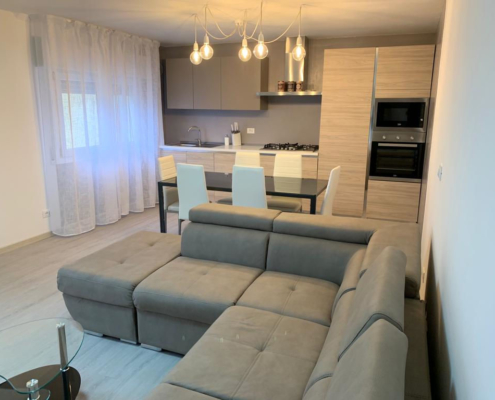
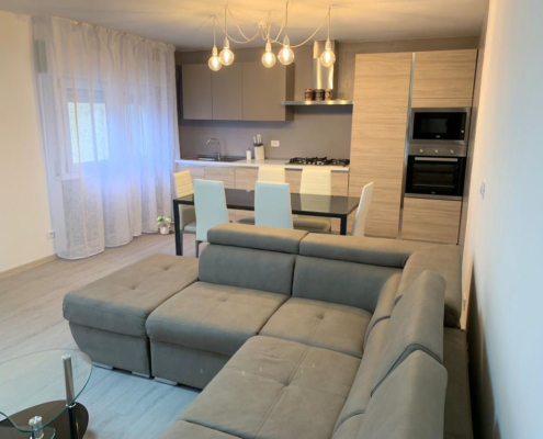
+ potted plant (165, 224)
